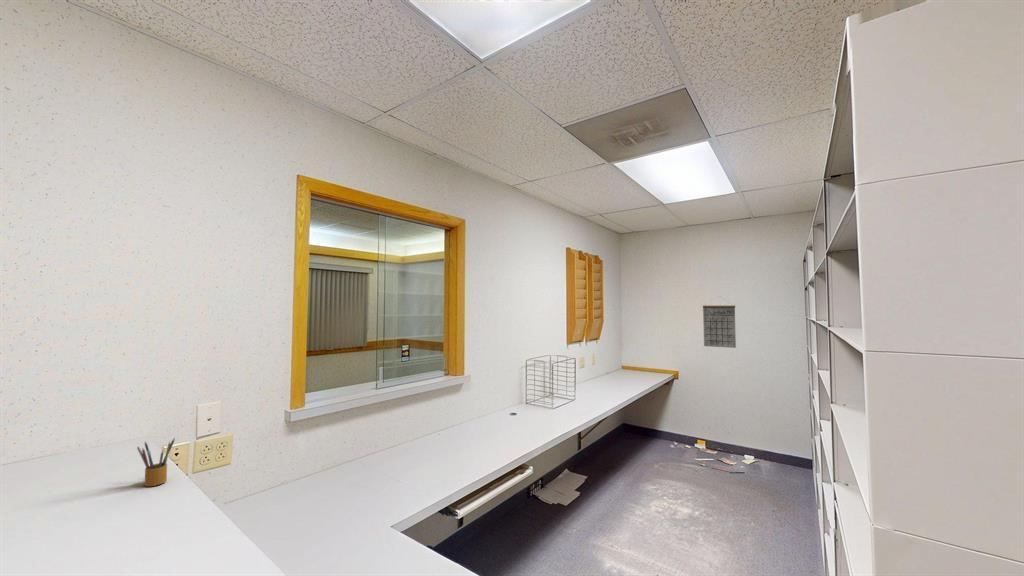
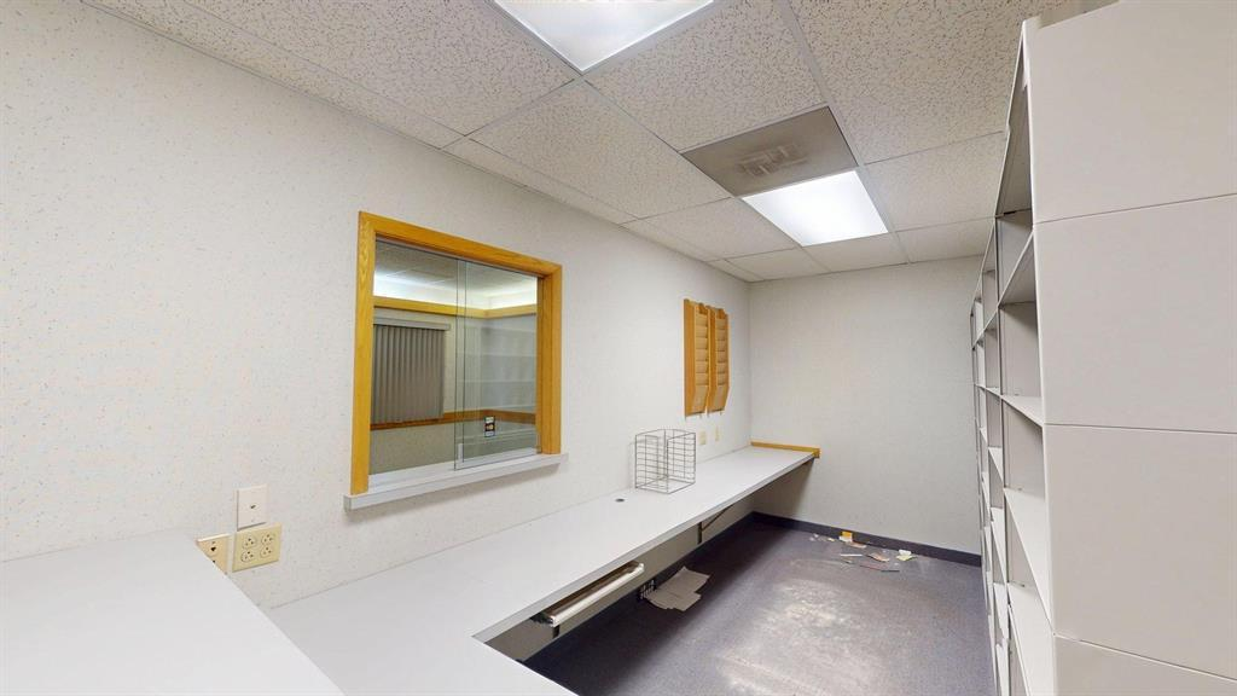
- pencil box (158, 463)
- calendar (719, 321)
